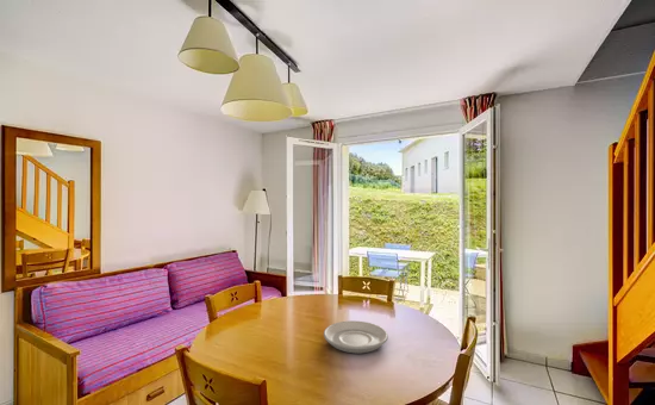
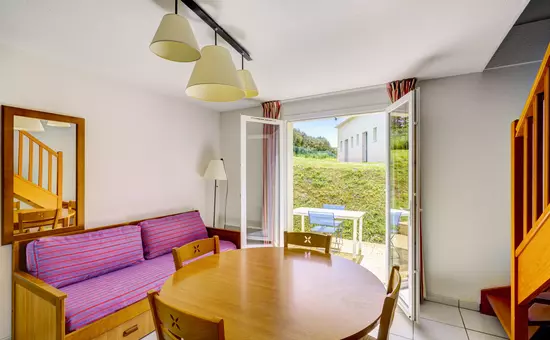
- plate (355, 337)
